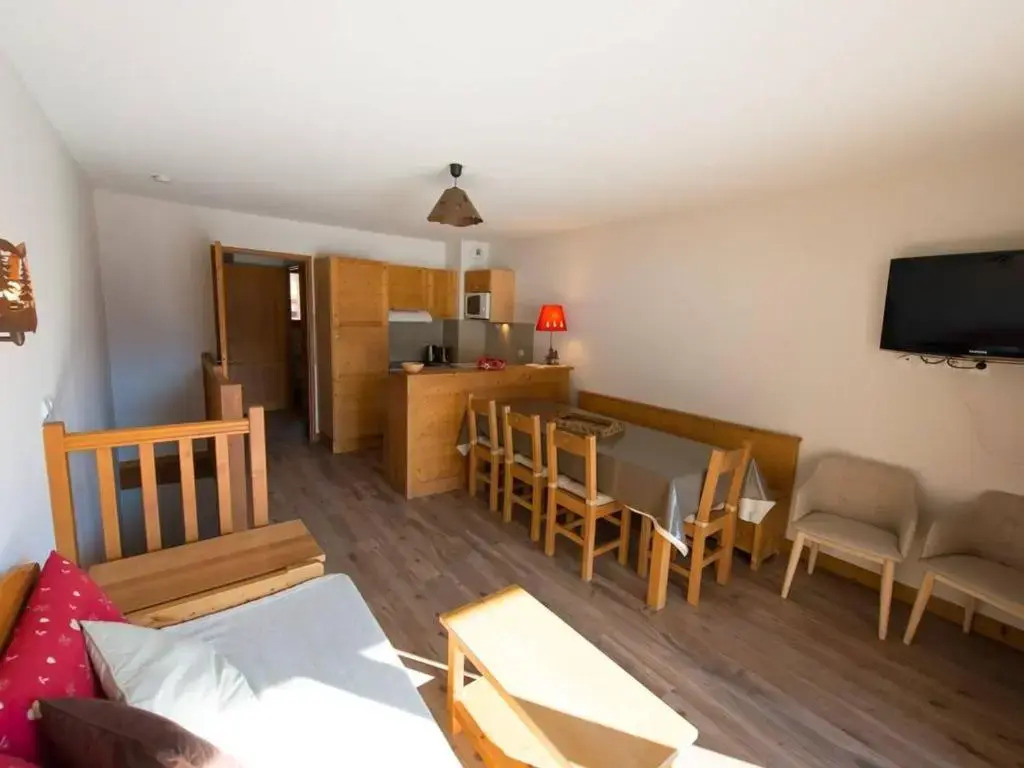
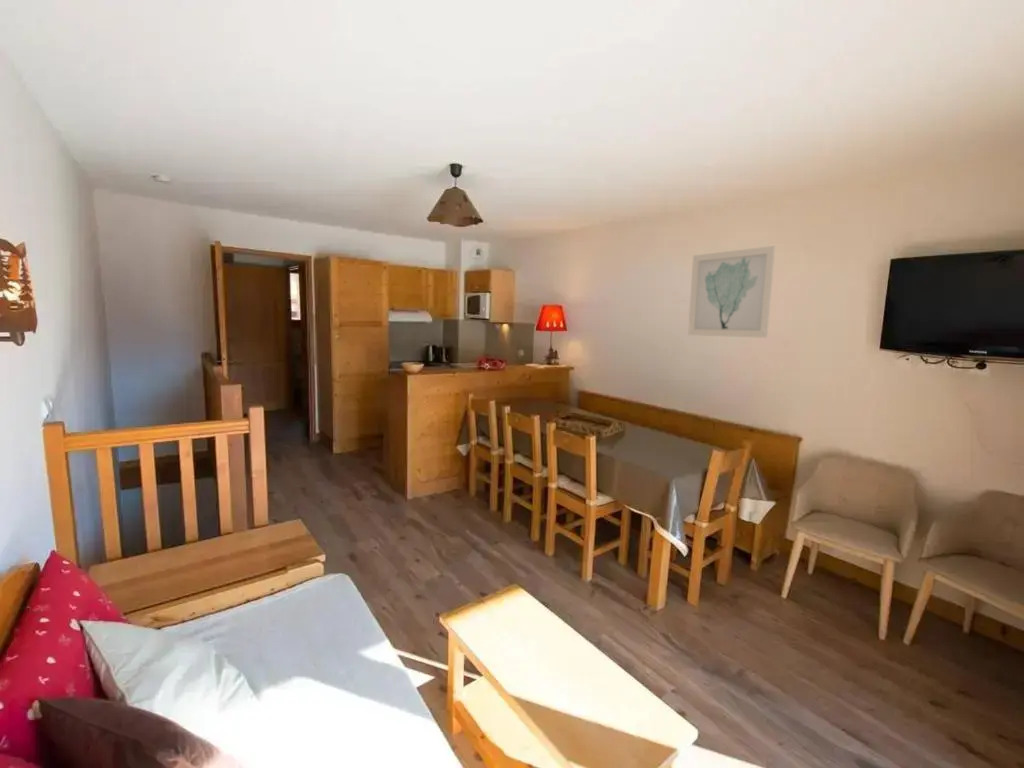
+ wall art (728, 294)
